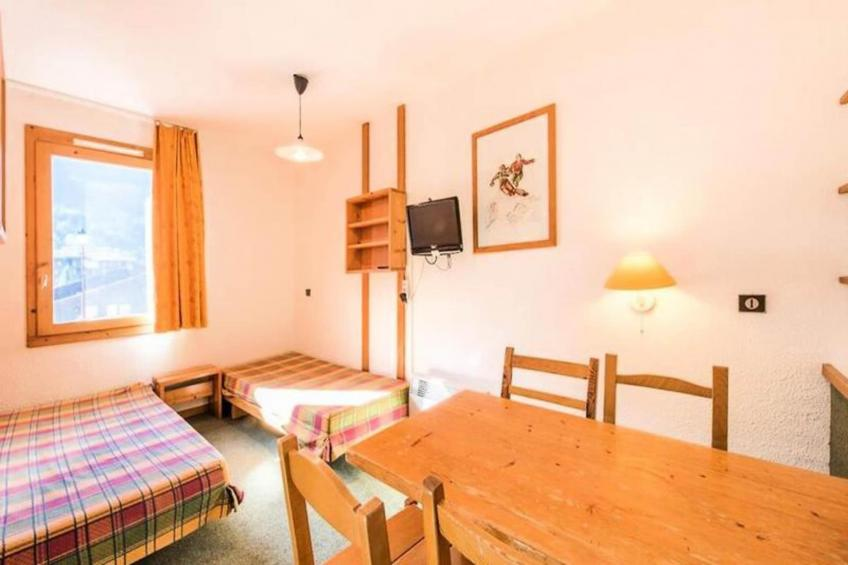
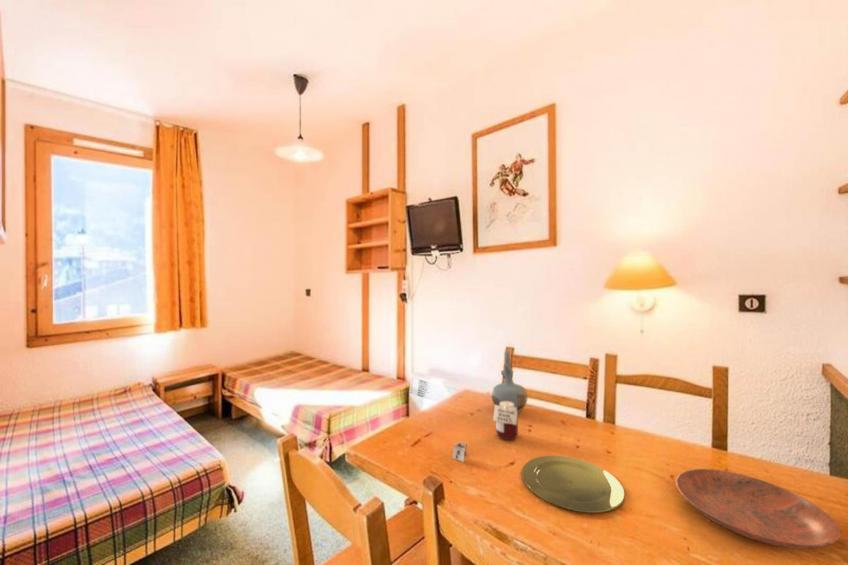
+ napkin holder (453, 452)
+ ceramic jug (509, 381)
+ bowl (748, 508)
+ plate (570, 480)
+ jar (506, 421)
